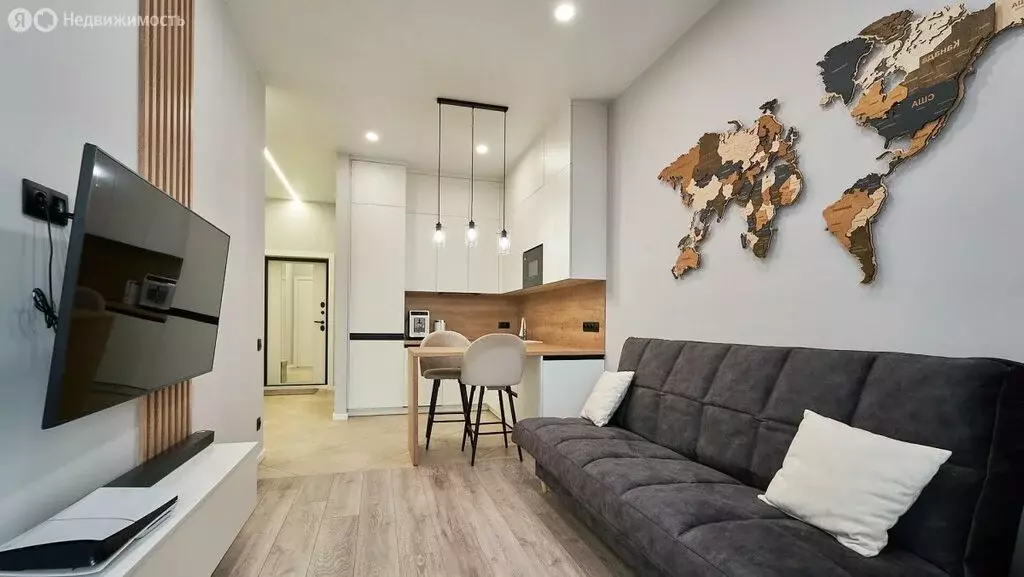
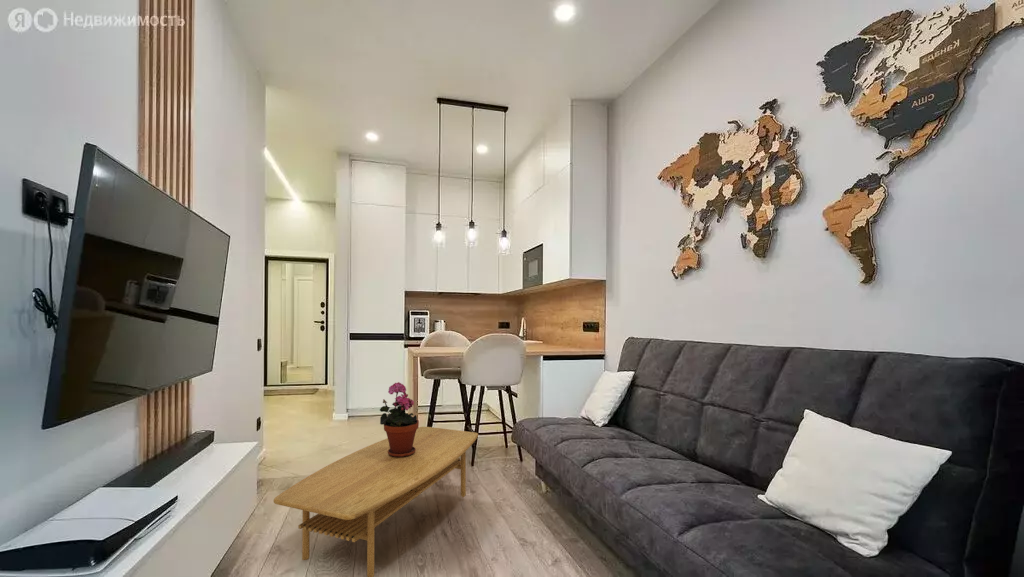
+ coffee table (395, 491)
+ potted plant (400, 417)
